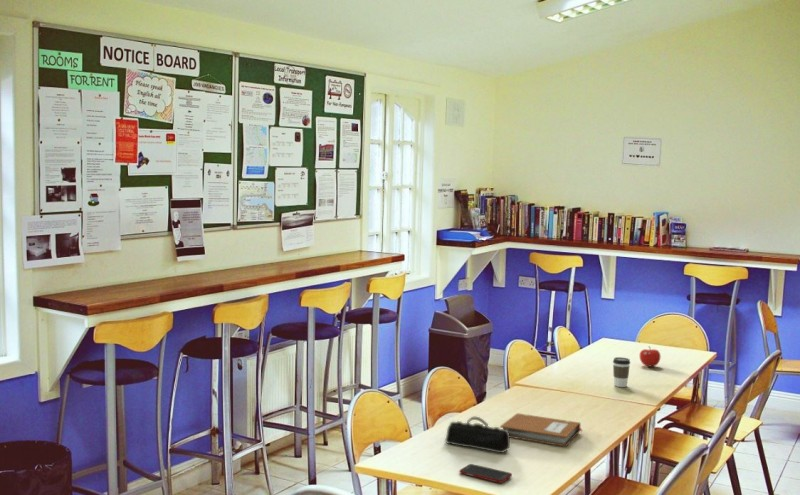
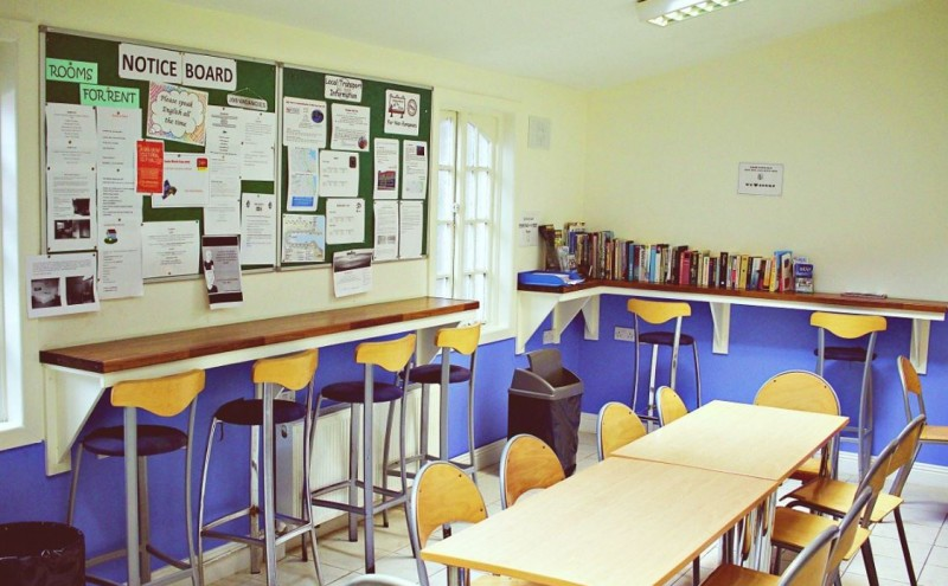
- notebook (542, 428)
- cell phone (485, 473)
- fruit (649, 356)
- coffee cup (621, 372)
- pencil case (477, 431)
